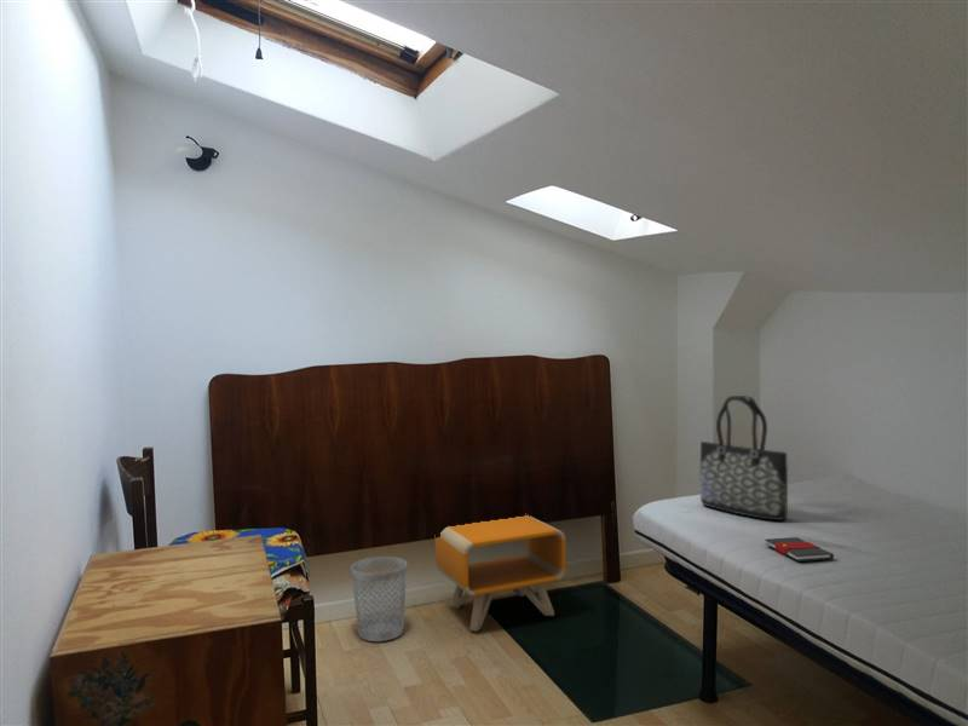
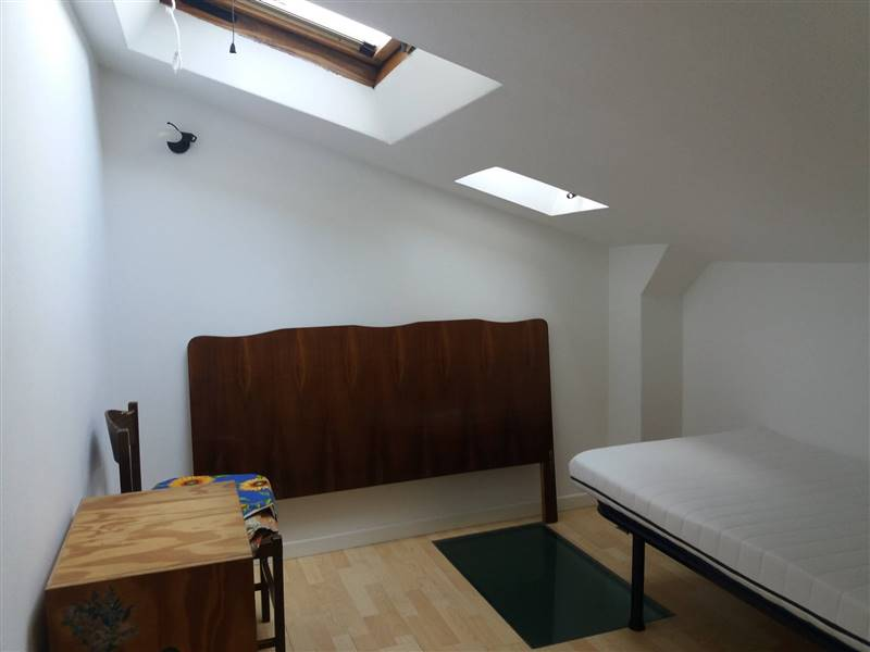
- wastebasket (380, 599)
- book (797, 547)
- tote bag (739, 454)
- nightstand (500, 569)
